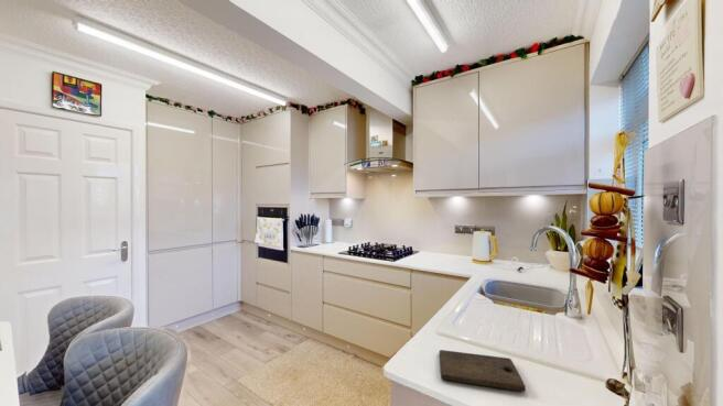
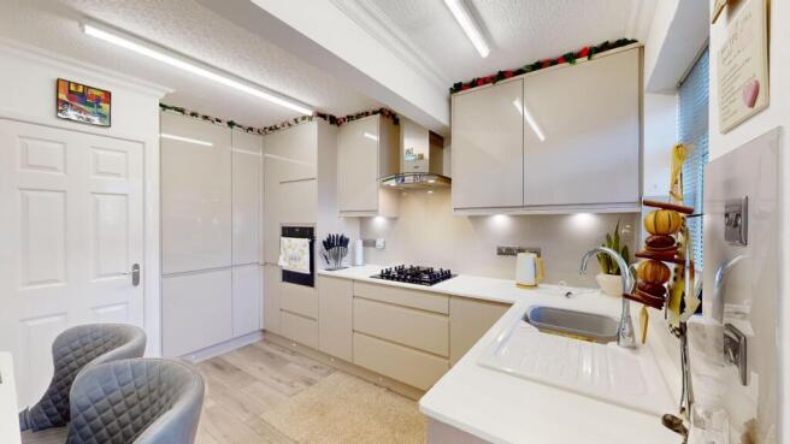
- cutting board (477, 367)
